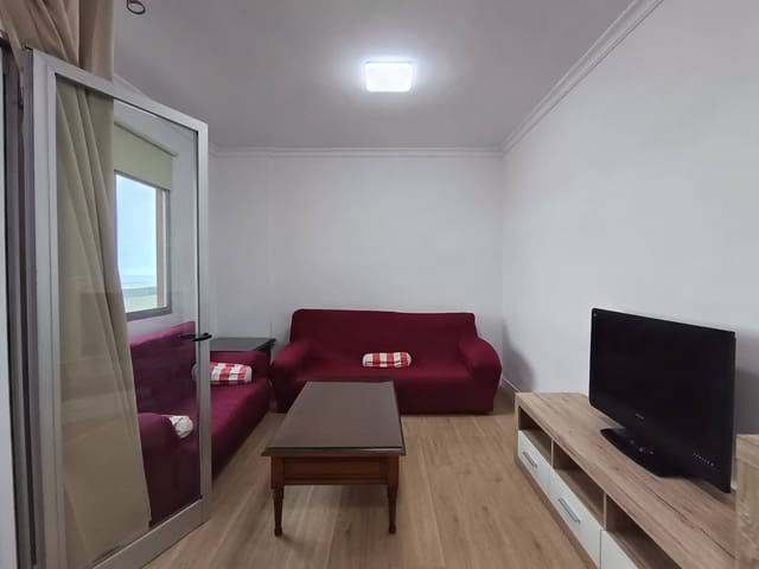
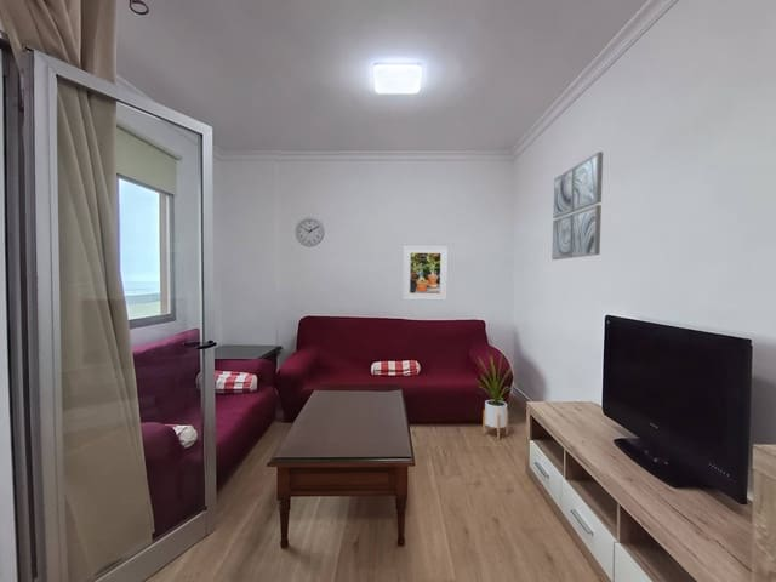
+ wall art (574, 211)
+ house plant (496, 393)
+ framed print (424, 273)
+ wall clock (309, 232)
